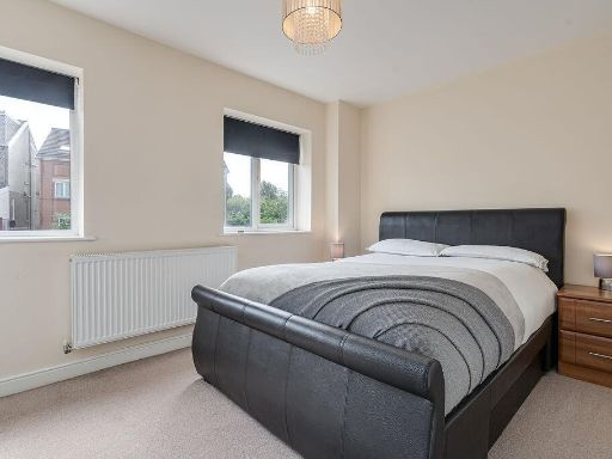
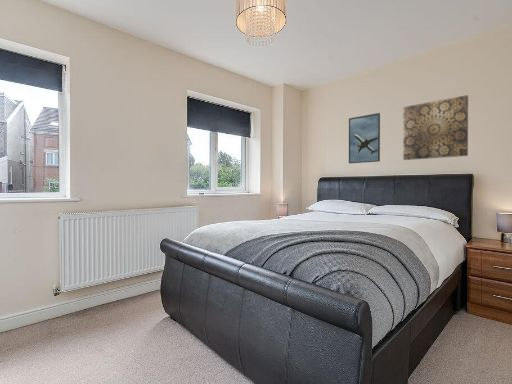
+ wall art (433, 129)
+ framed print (363, 139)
